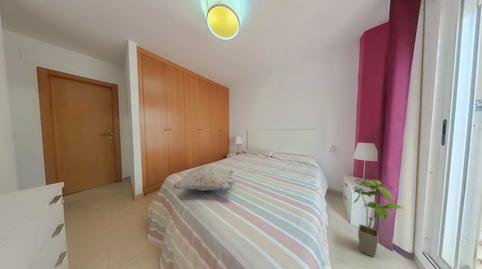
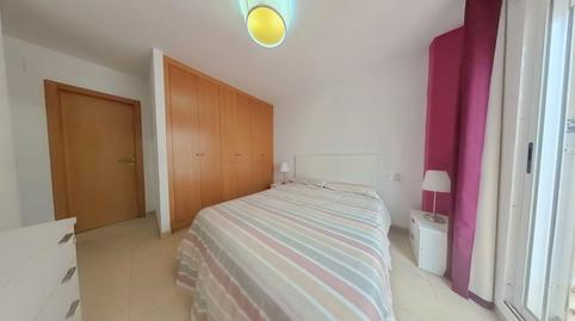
- decorative pillow (207, 178)
- house plant (375, 217)
